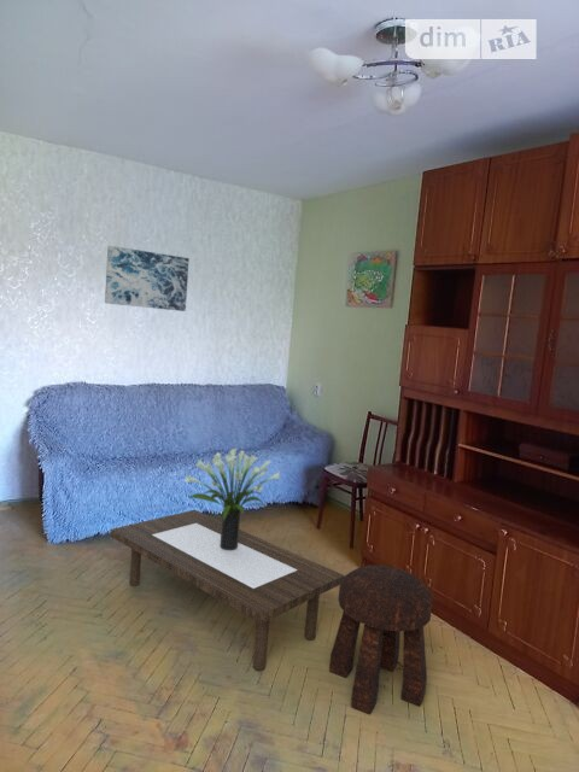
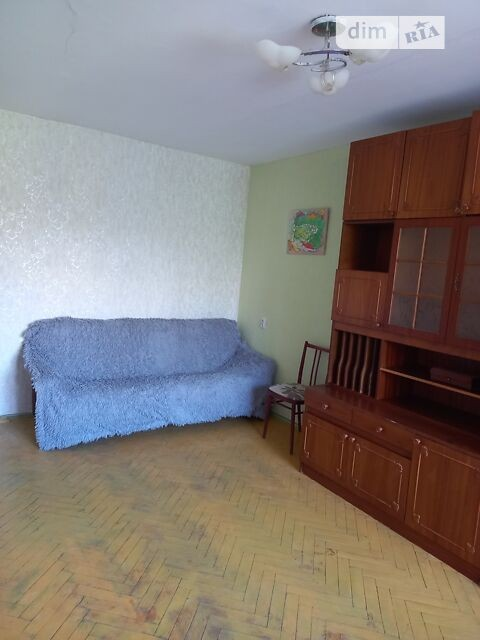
- coffee table (218, 579)
- wall art (147, 280)
- potted plant (229, 498)
- stool (381, 631)
